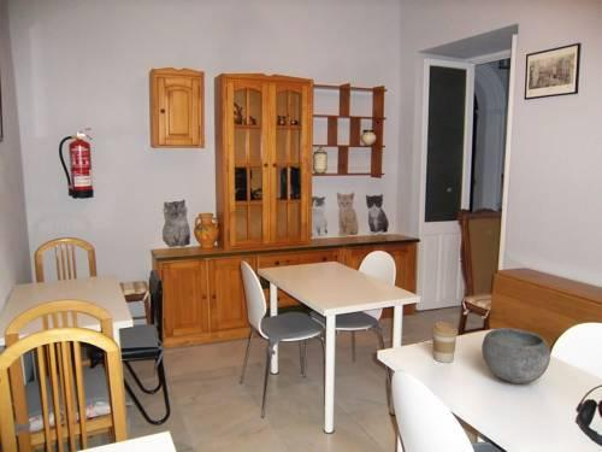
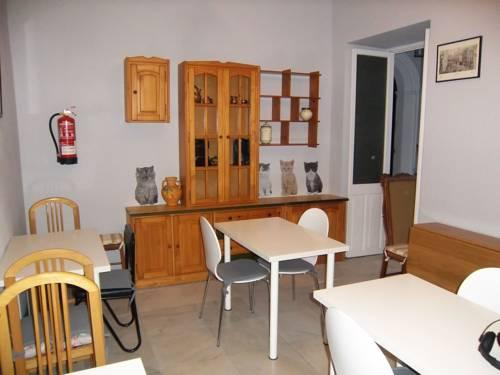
- bowl (514, 357)
- coffee cup (444, 341)
